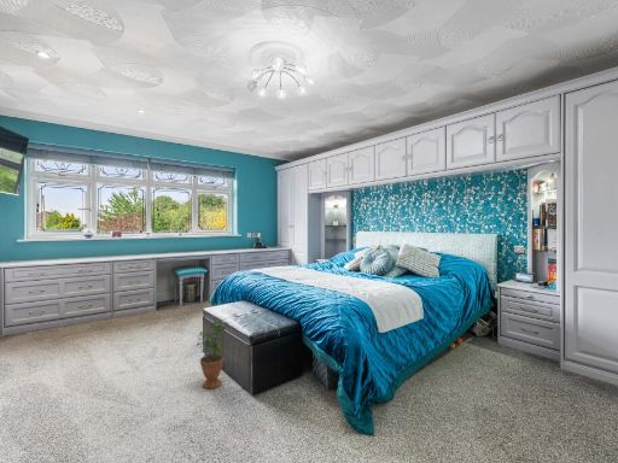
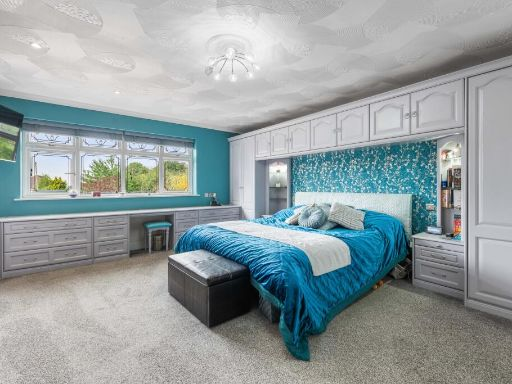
- potted plant (214, 350)
